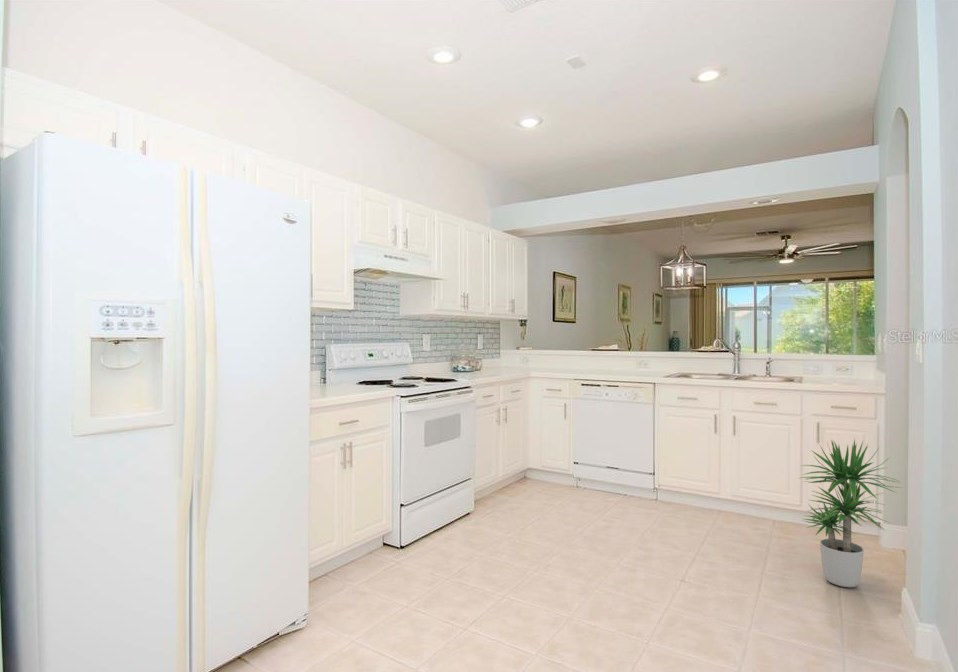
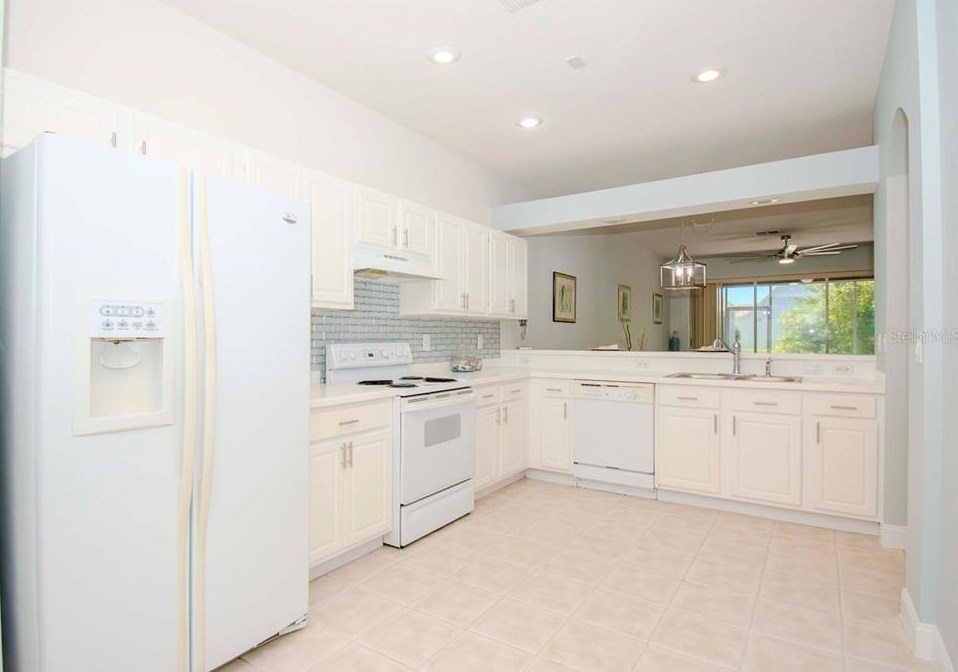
- potted plant (848, 512)
